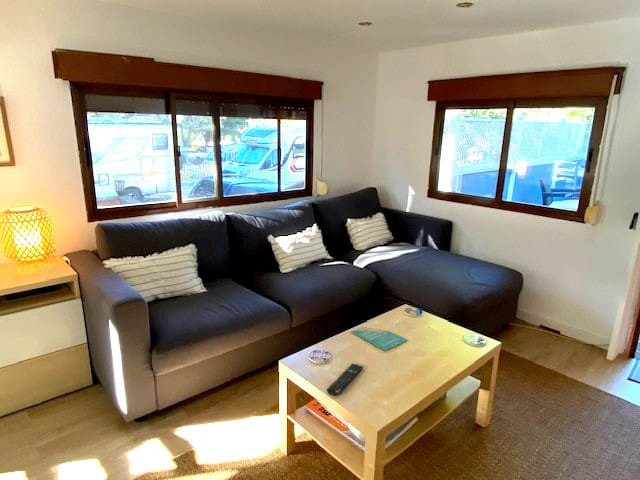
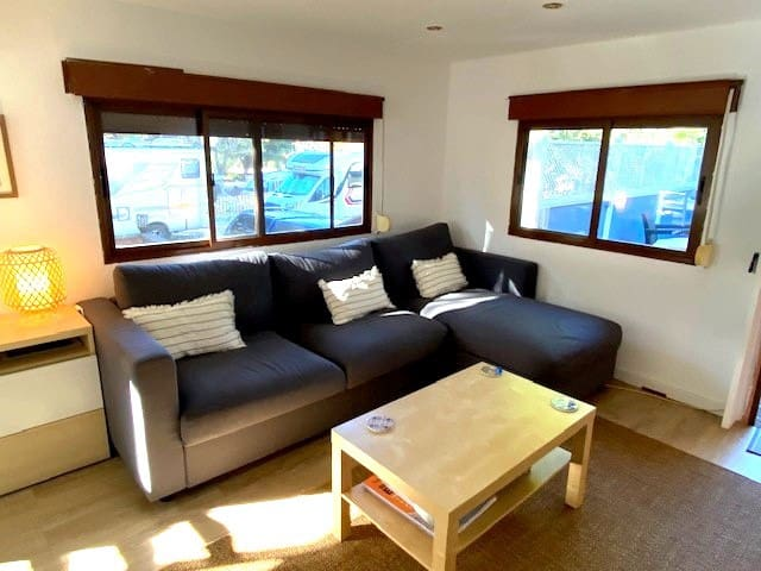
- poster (378, 335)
- remote control (345, 379)
